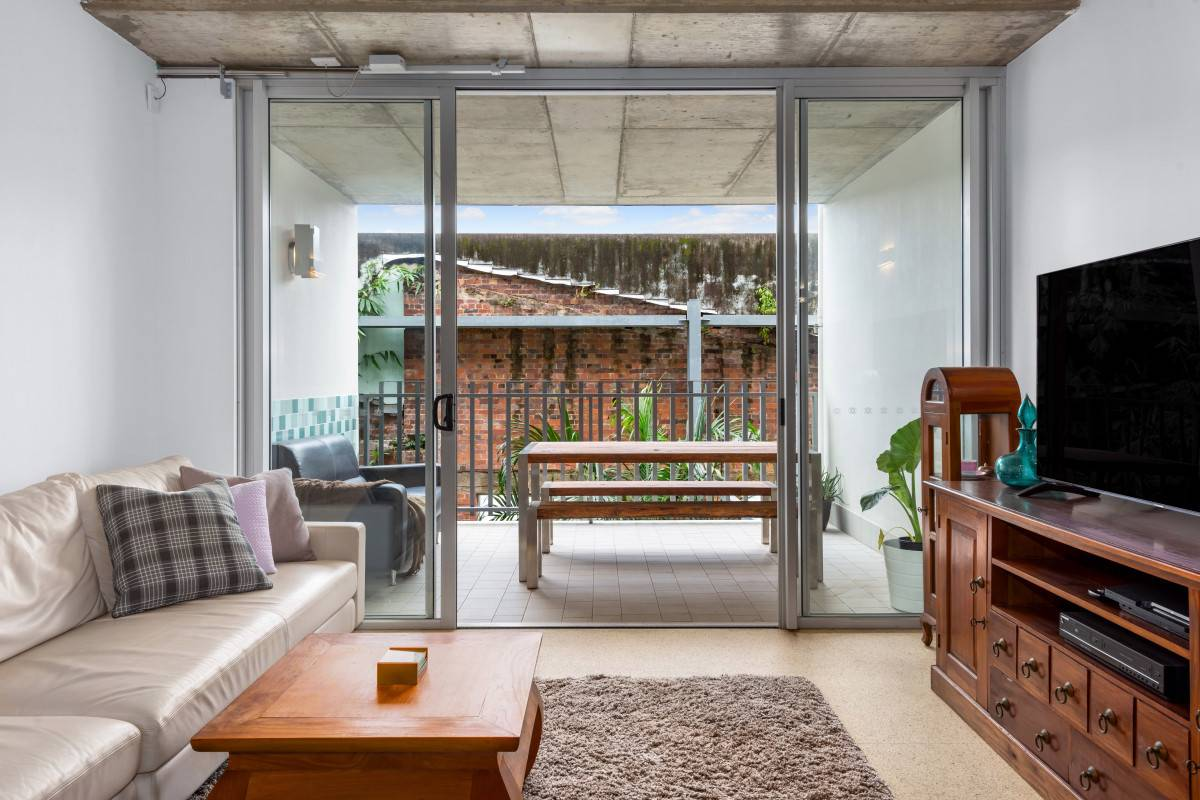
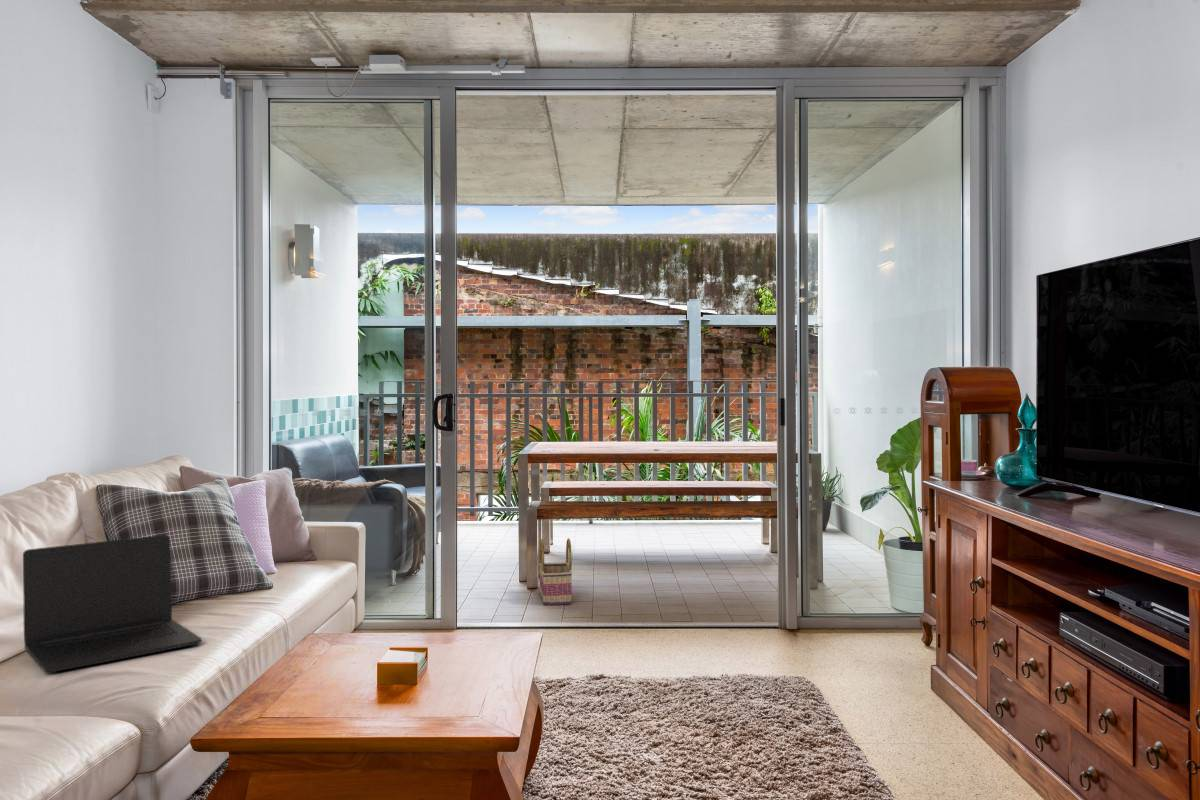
+ basket (555, 568)
+ laptop (113, 597)
